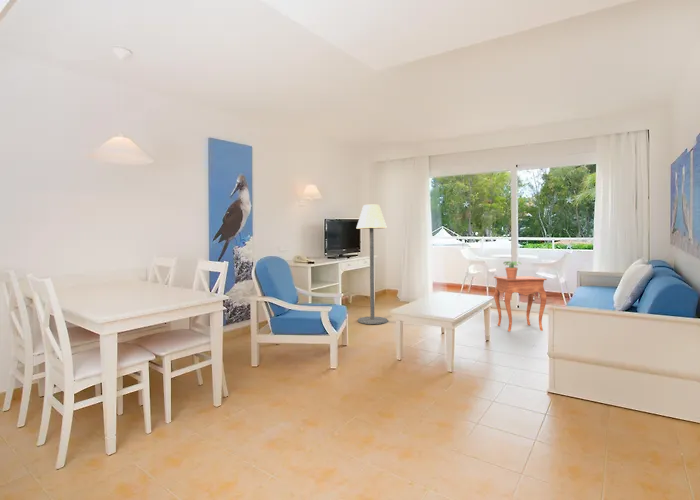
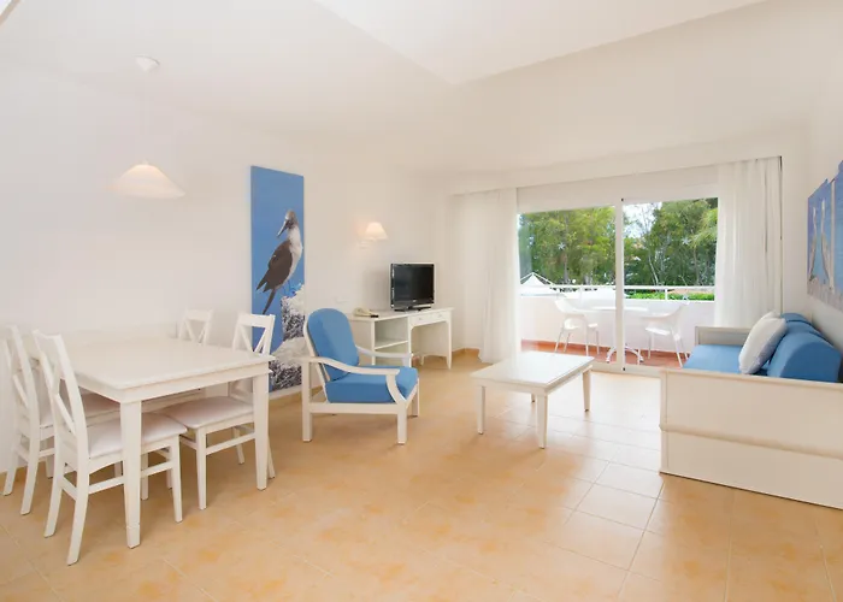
- side table (527, 303)
- floor lamp (371, 263)
- potted plant (512, 269)
